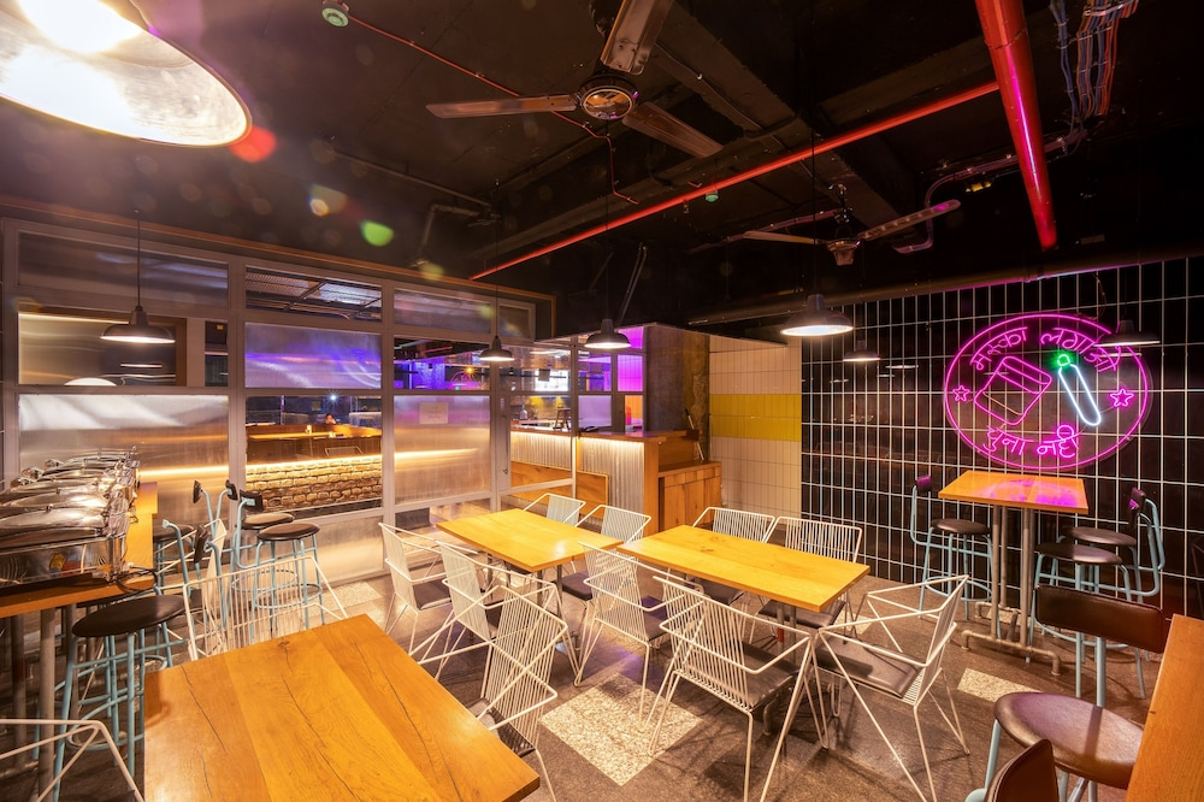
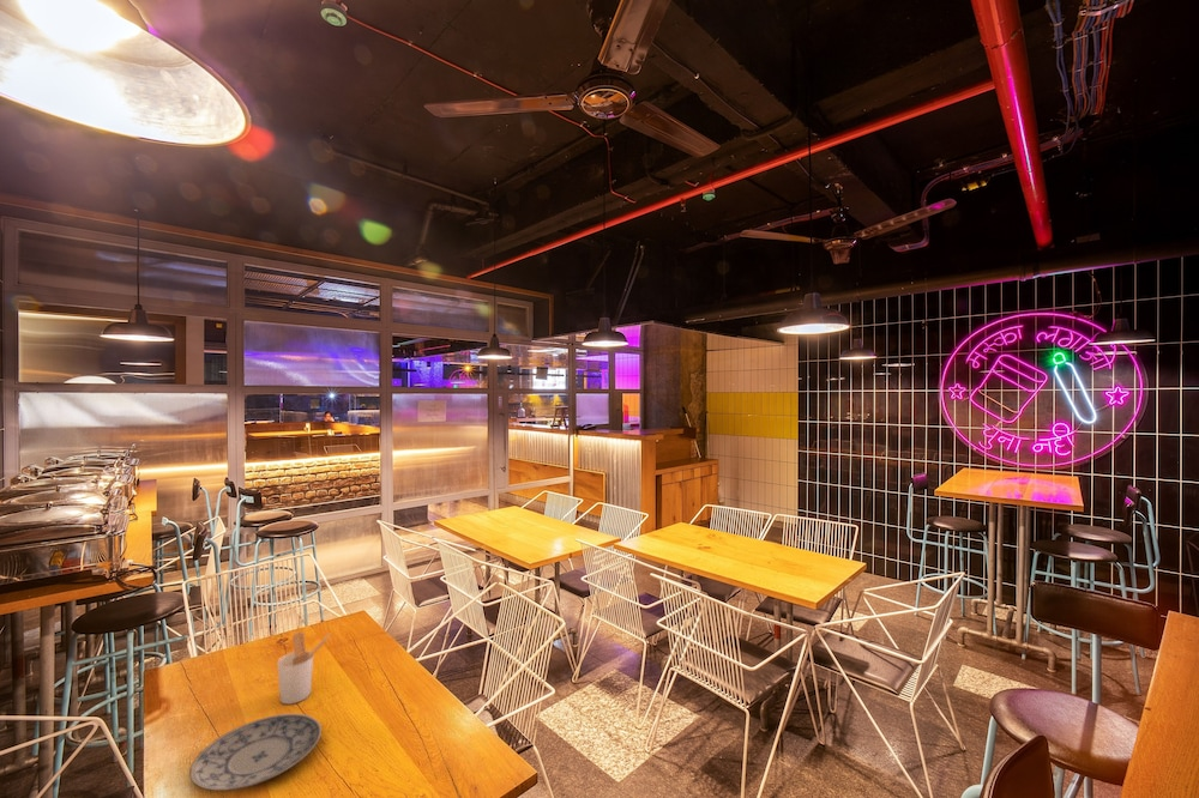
+ plate (259, 752)
+ utensil holder (305, 665)
